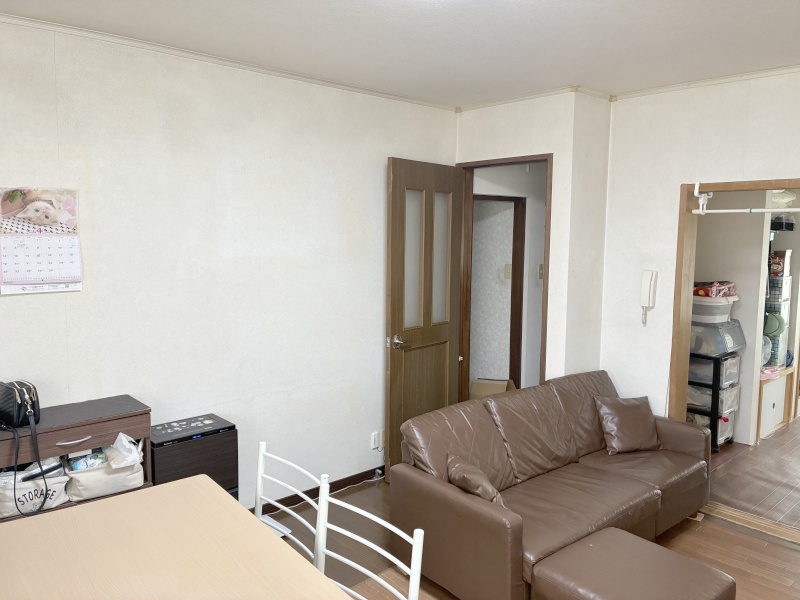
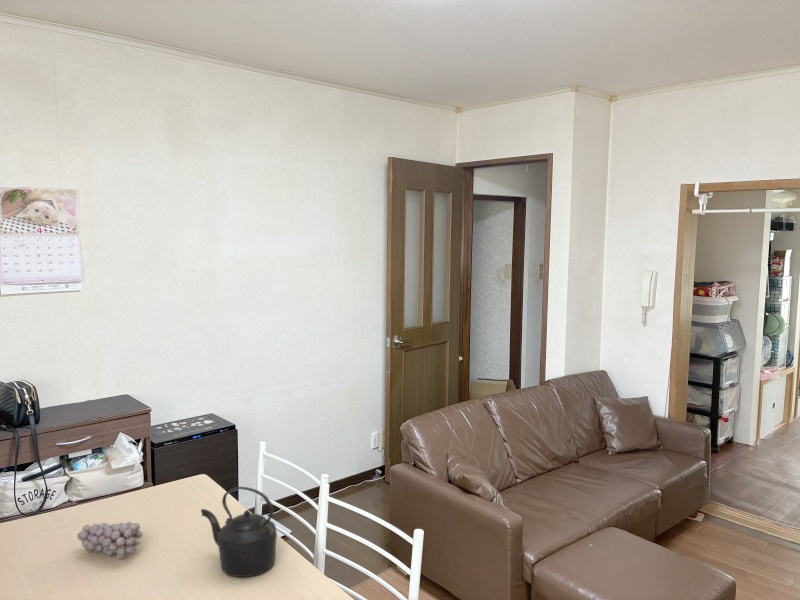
+ fruit (108, 536)
+ kettle (235, 523)
